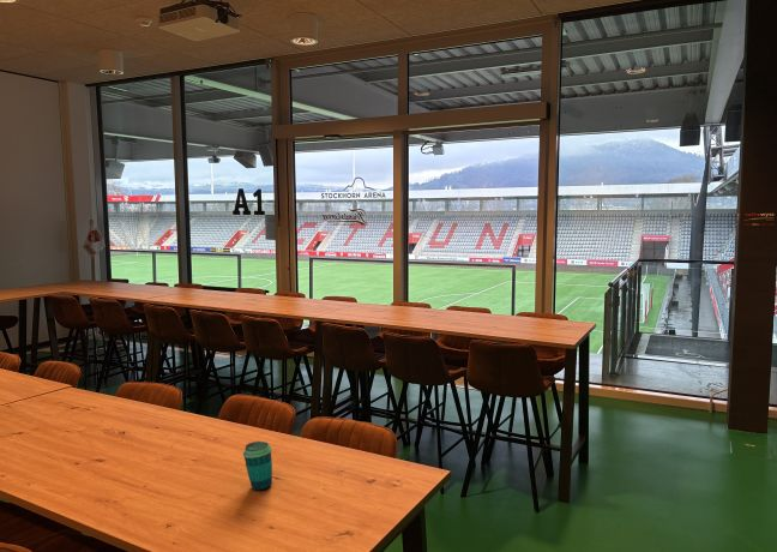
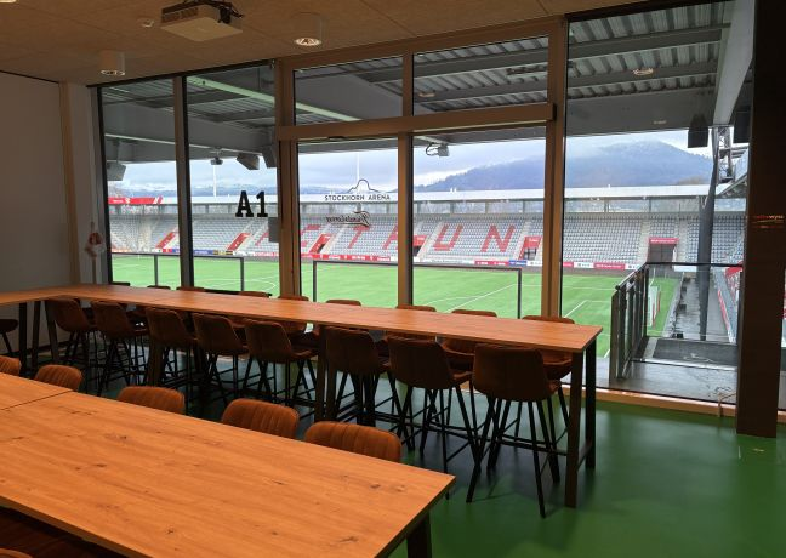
- cup (258, 466)
